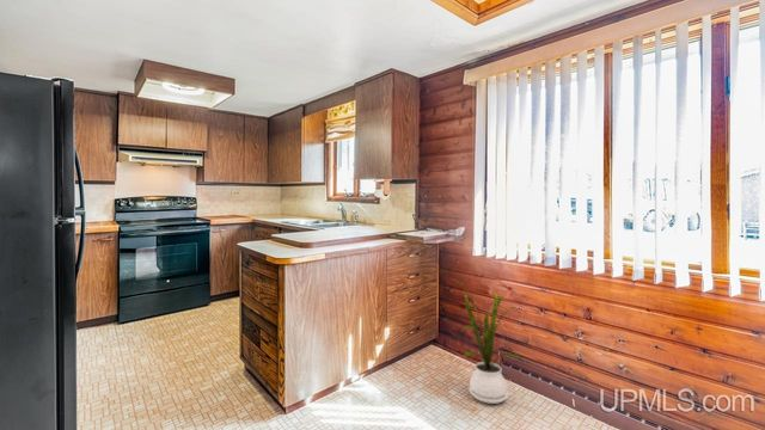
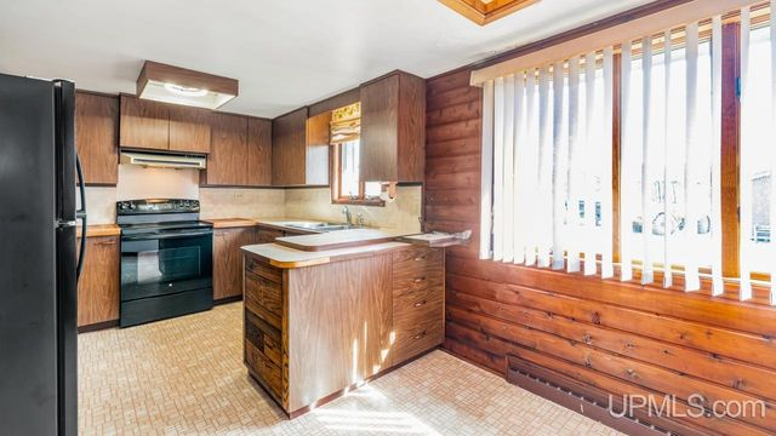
- house plant (483, 337)
